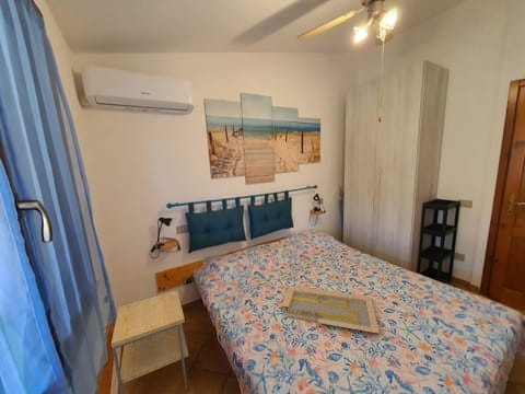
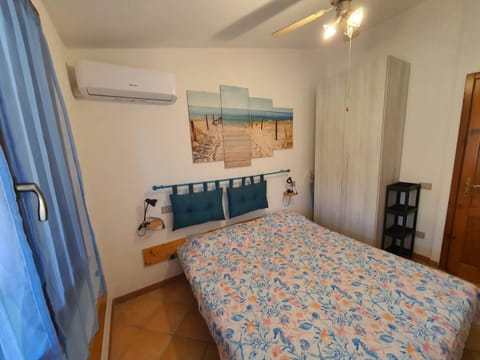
- serving tray (326, 306)
- side table (154, 346)
